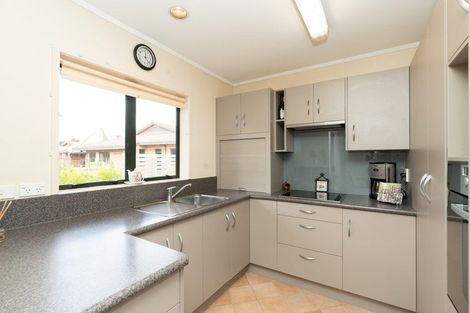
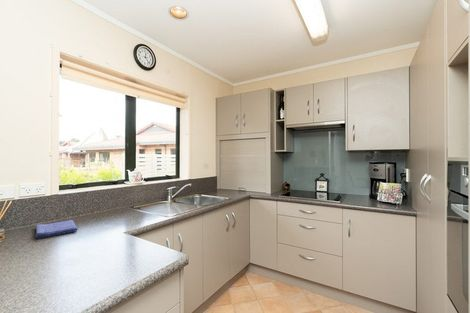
+ dish towel (56, 227)
